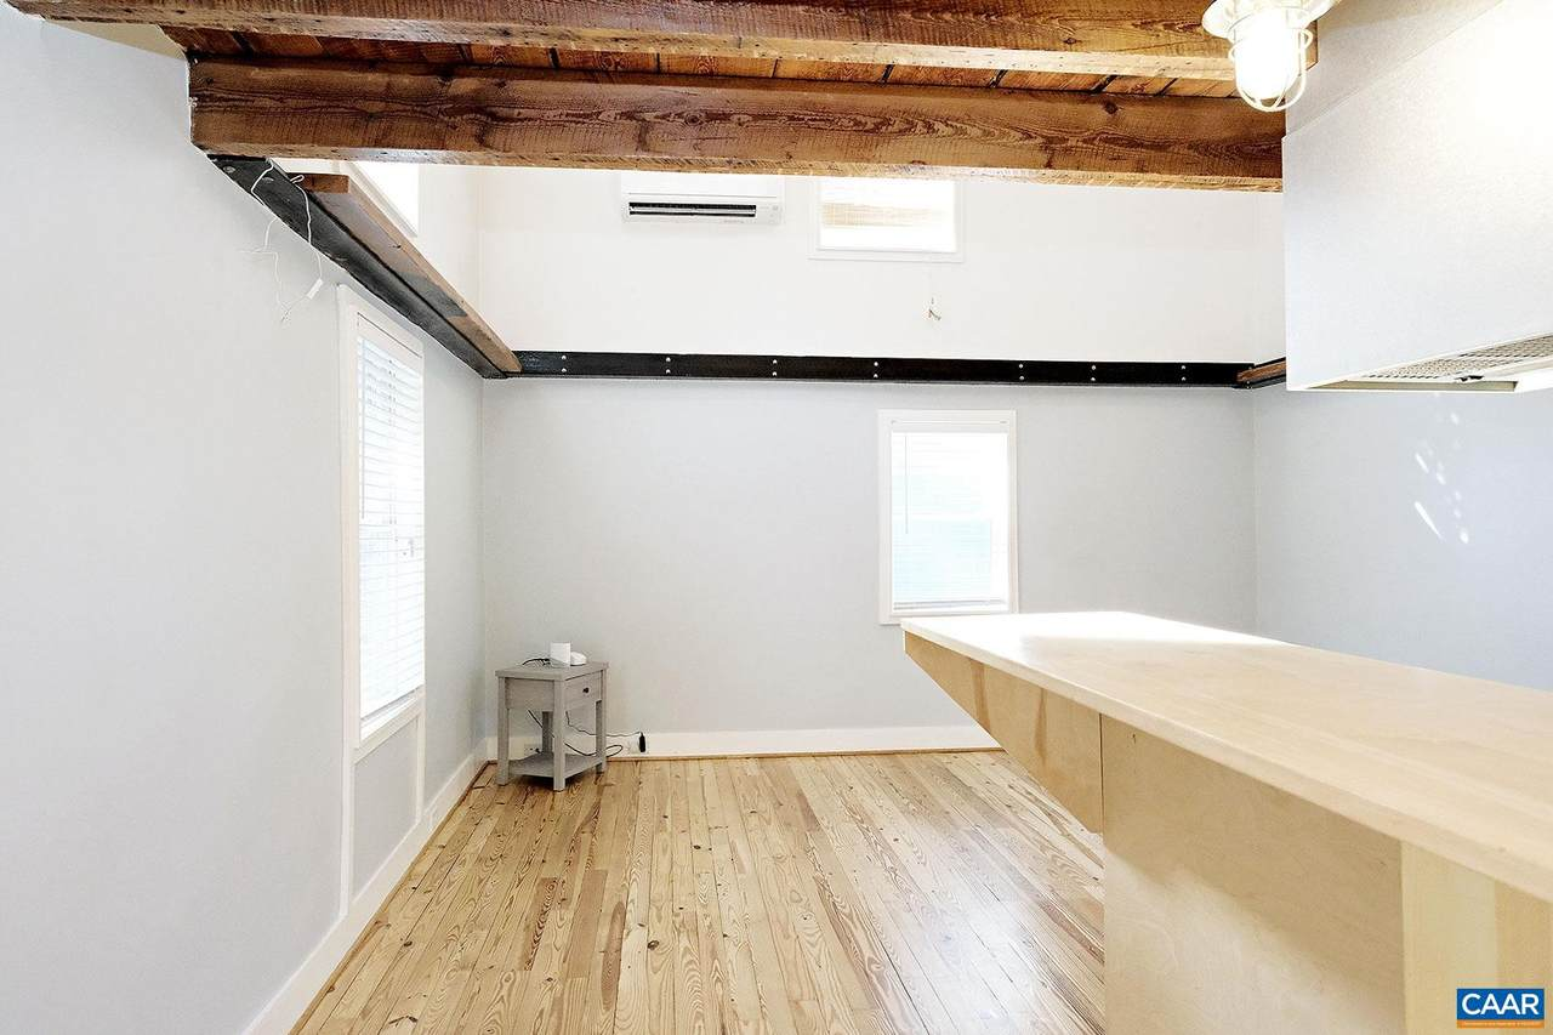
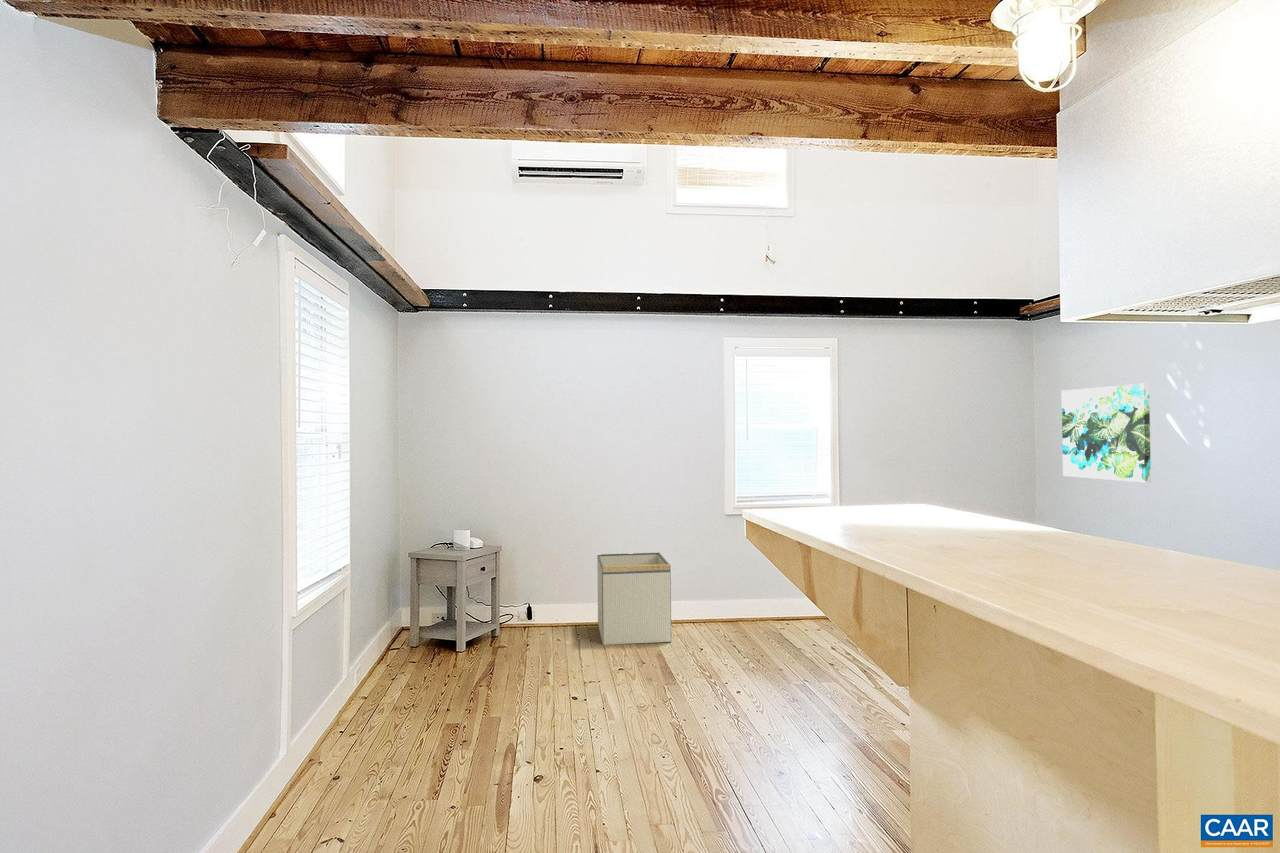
+ storage bin (632, 595)
+ wall art (1103, 433)
